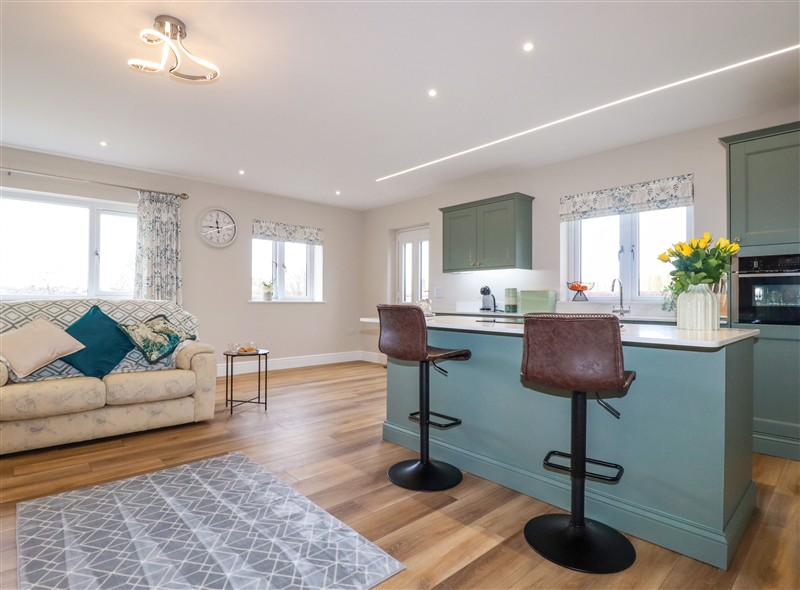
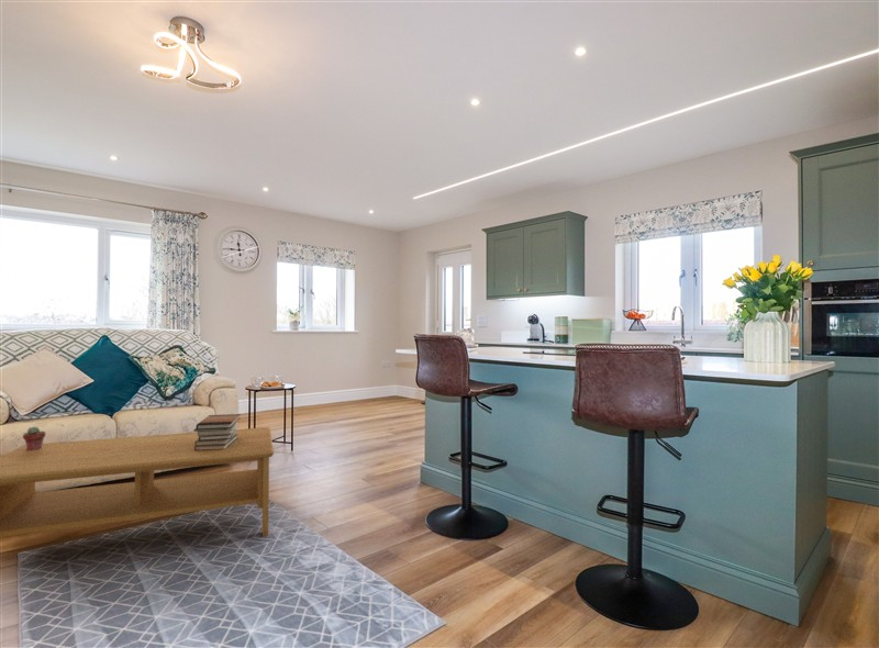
+ coffee table (144, 489)
+ book stack (218, 431)
+ potted succulent (34, 437)
